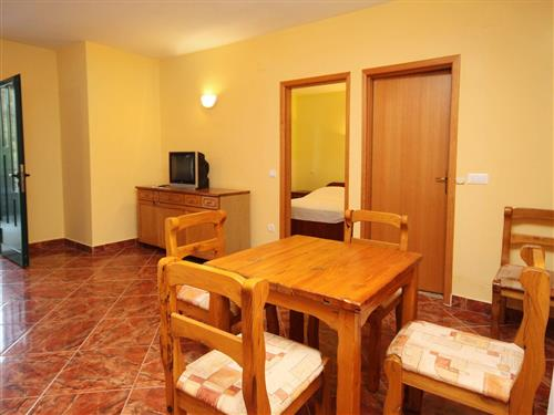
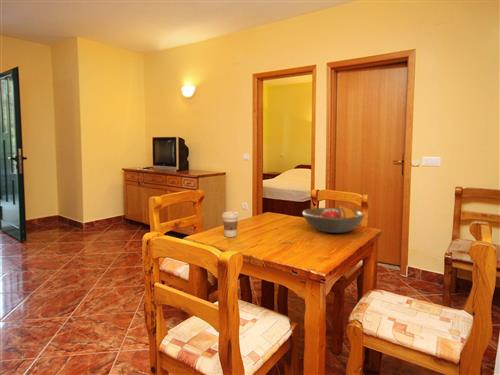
+ fruit bowl (332, 219)
+ coffee cup (230, 224)
